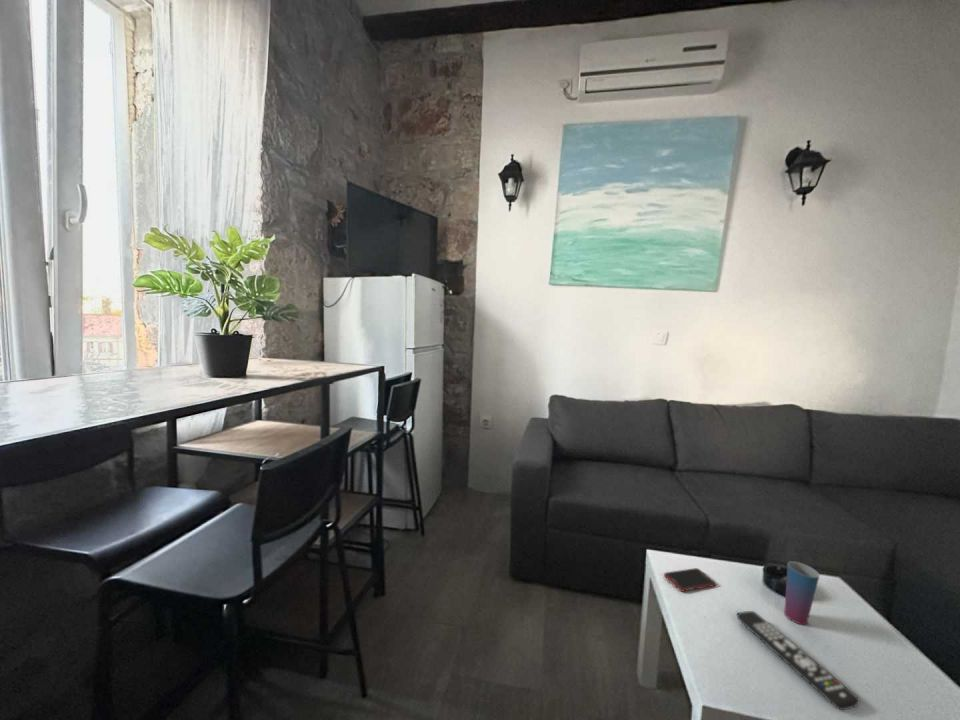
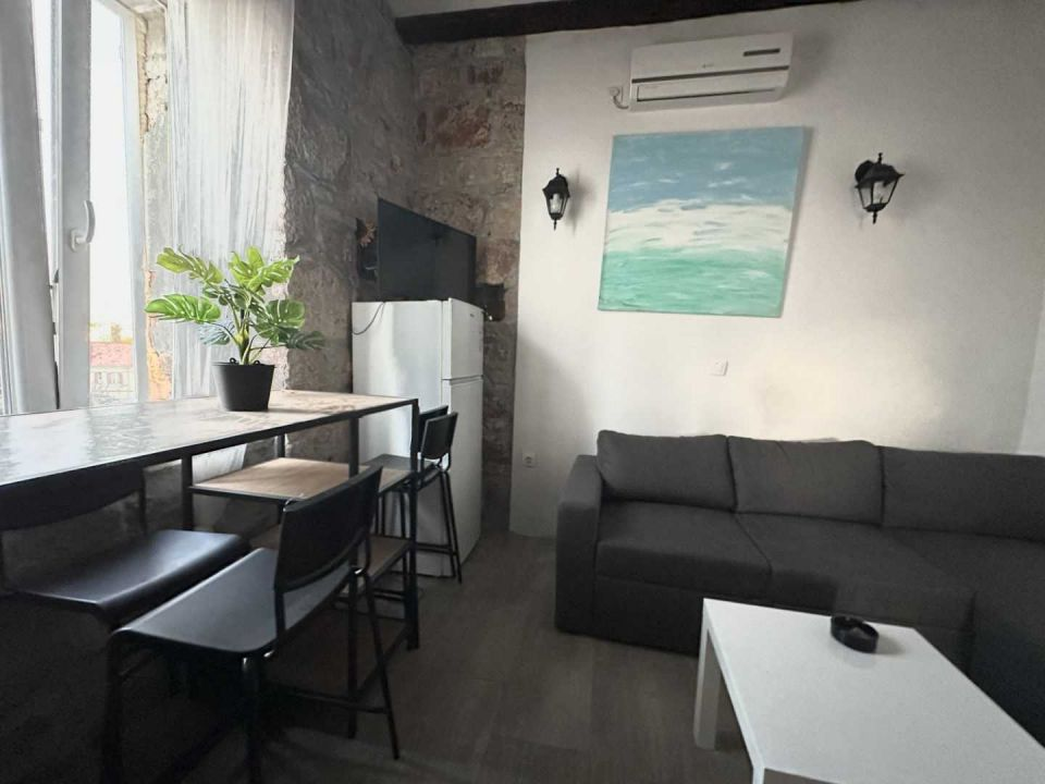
- remote control (790, 654)
- cell phone (689, 579)
- cup (799, 593)
